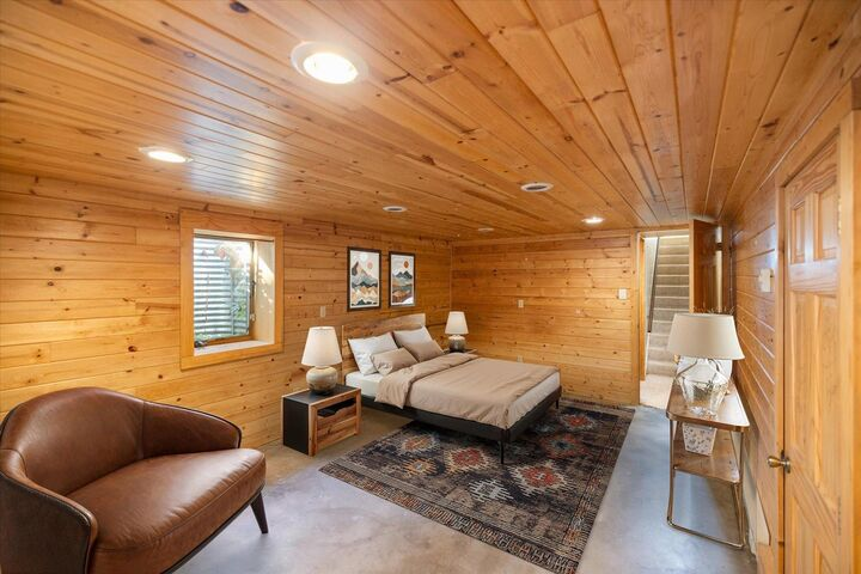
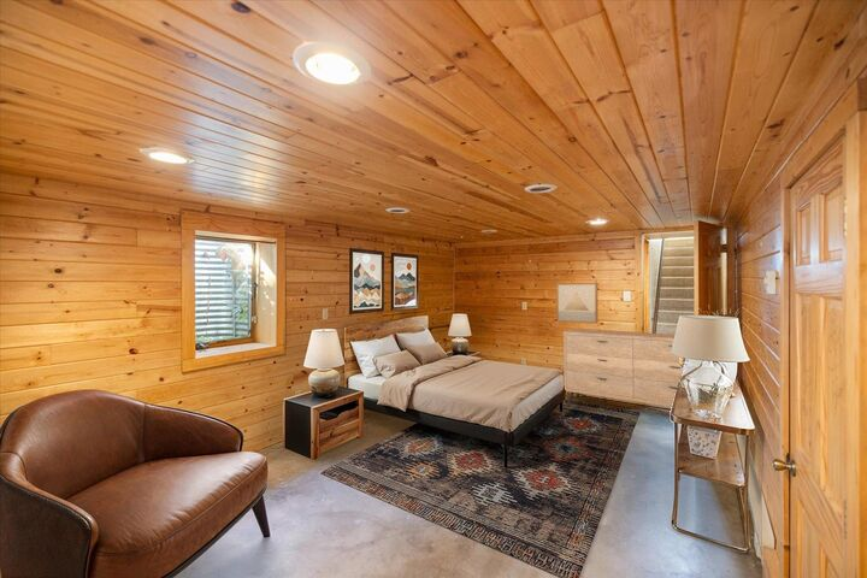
+ wall art (576, 302)
+ dresser (636, 373)
